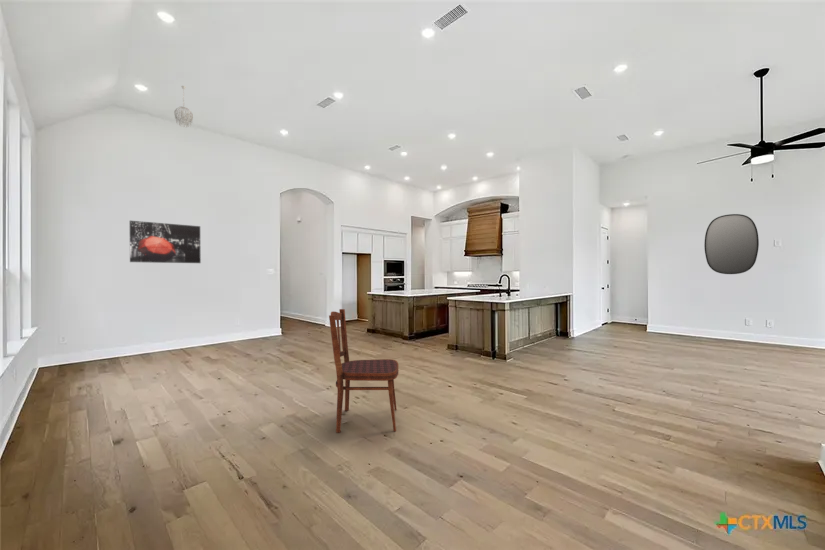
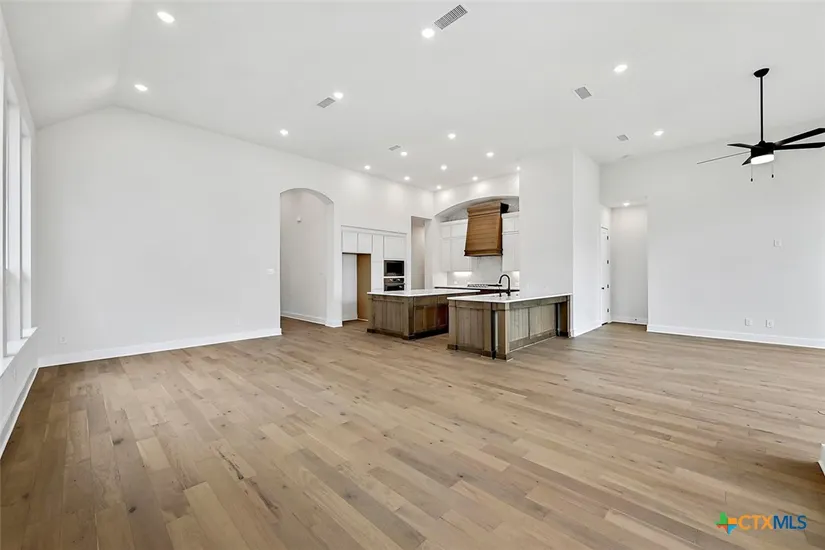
- wall art (167, 243)
- dining chair (365, 365)
- chandelier (183, 106)
- home mirror (730, 244)
